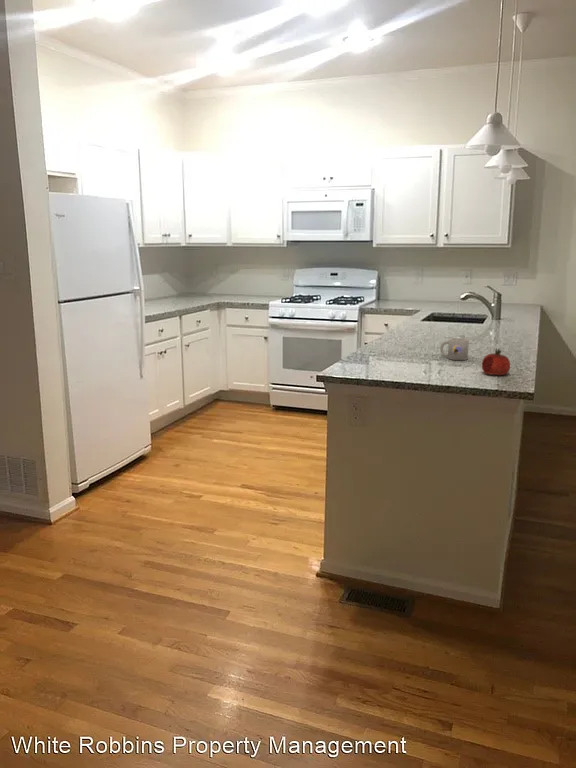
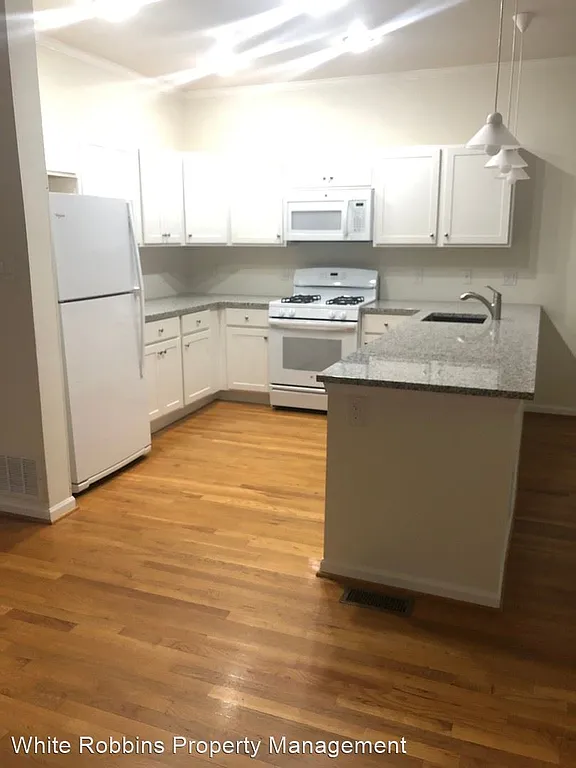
- mug (454, 348)
- fruit (496, 361)
